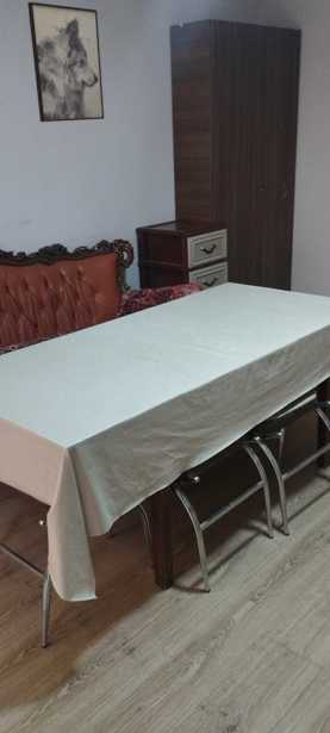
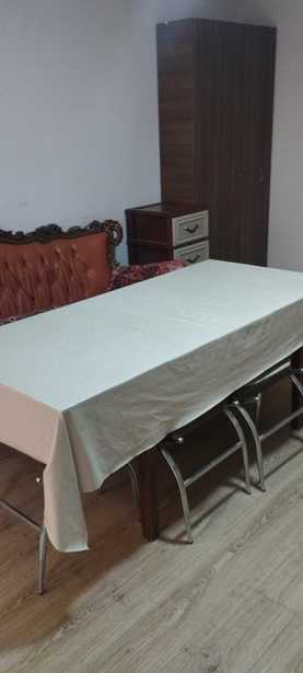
- wall art (68, 64)
